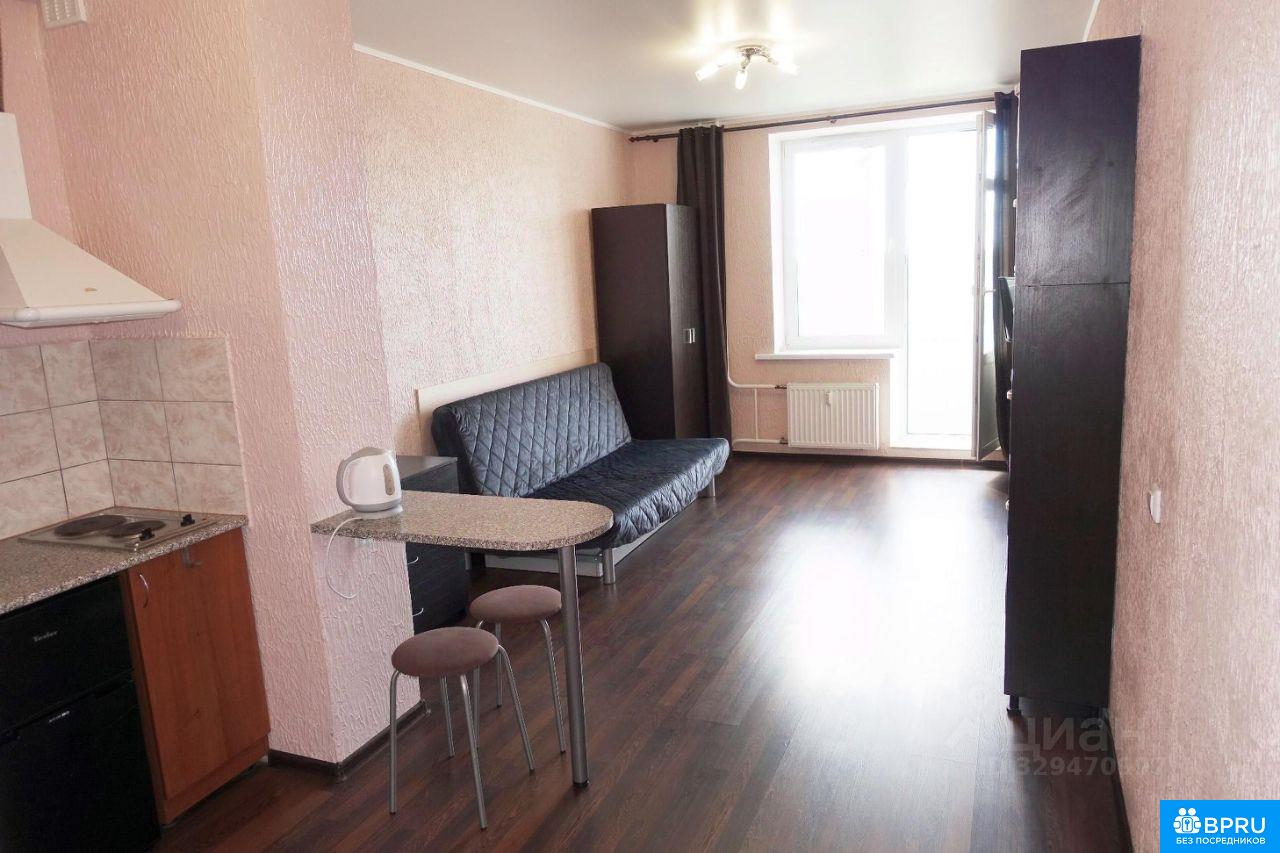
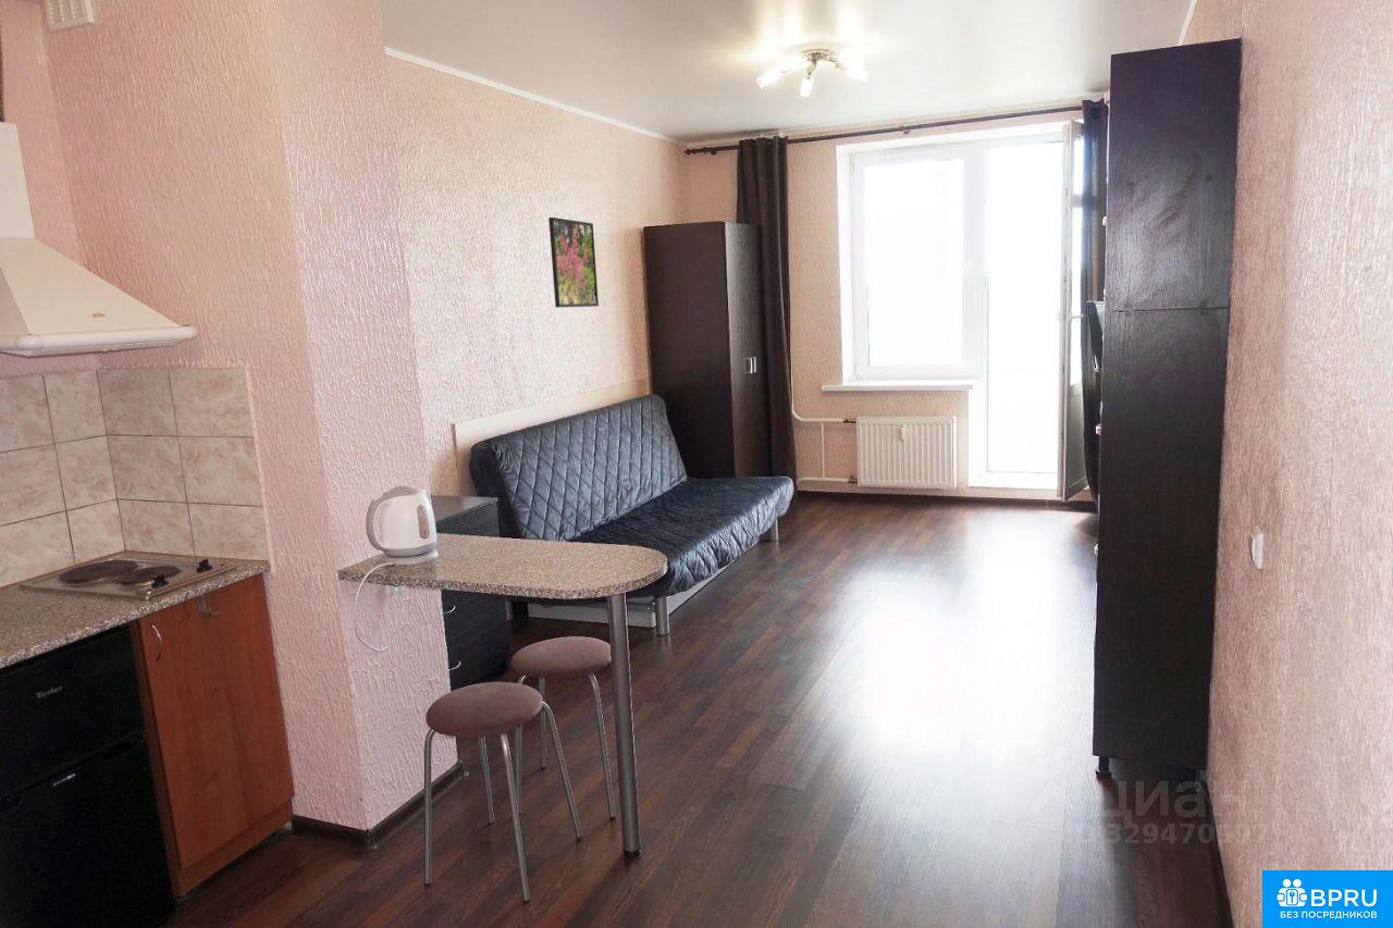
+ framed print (575, 263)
